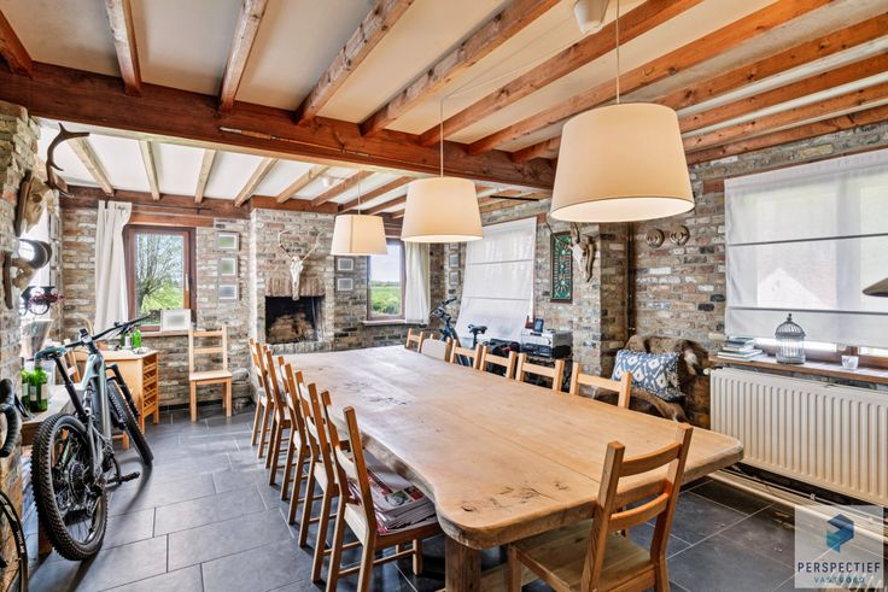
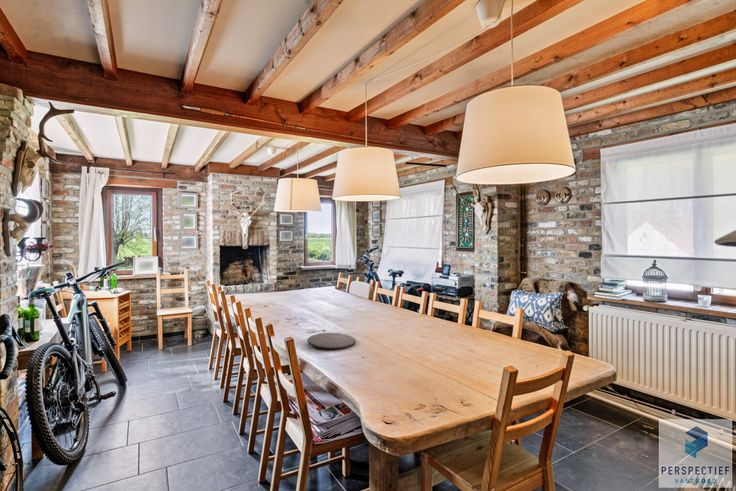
+ plate (331, 340)
